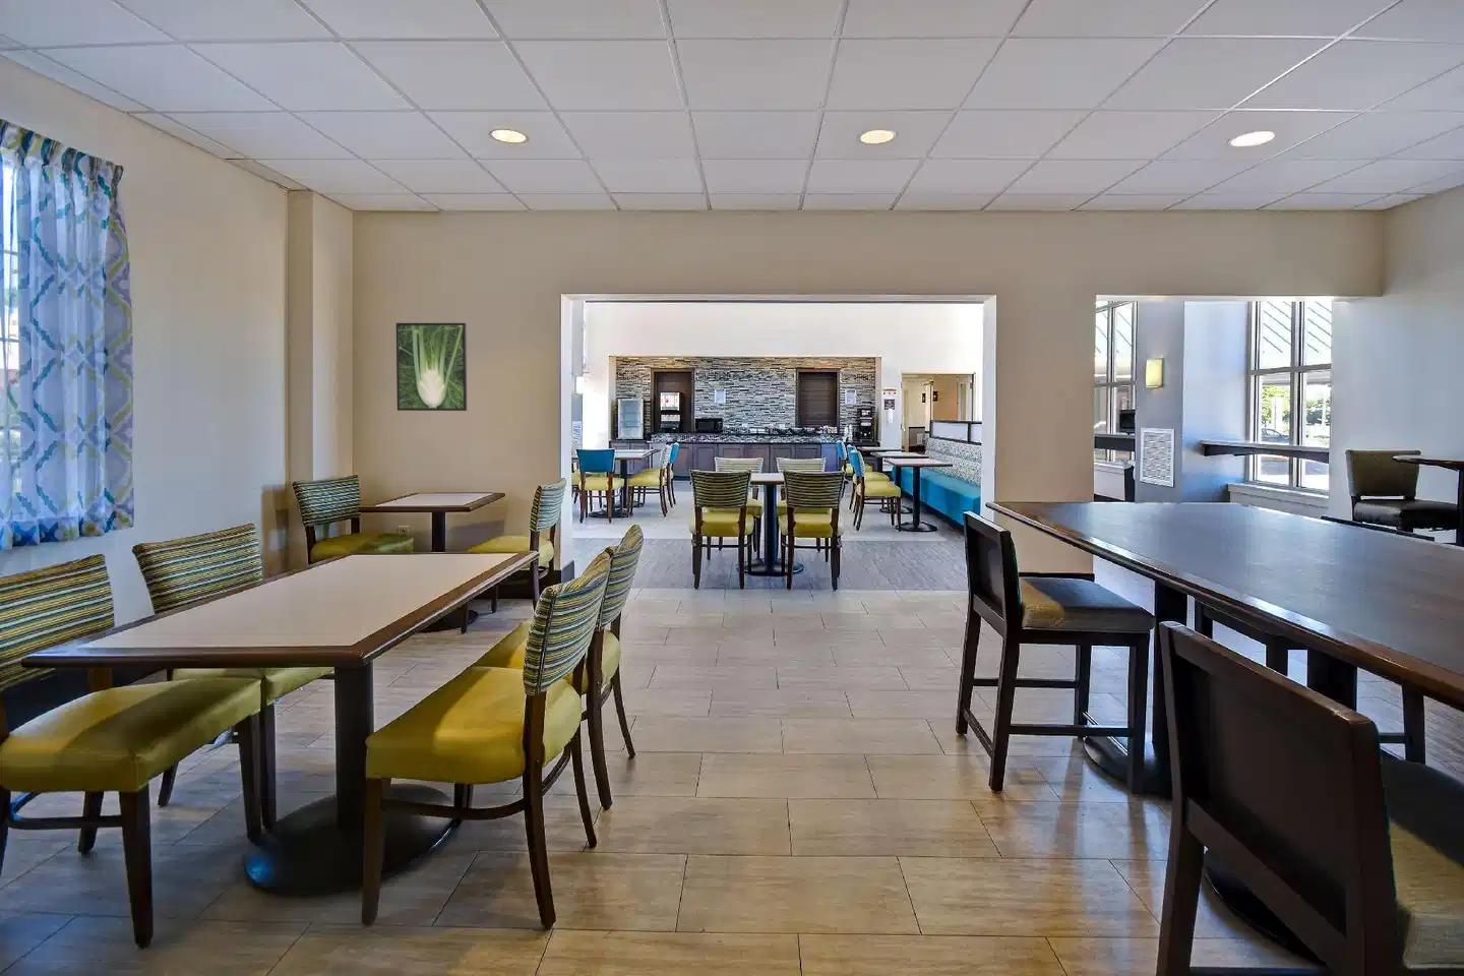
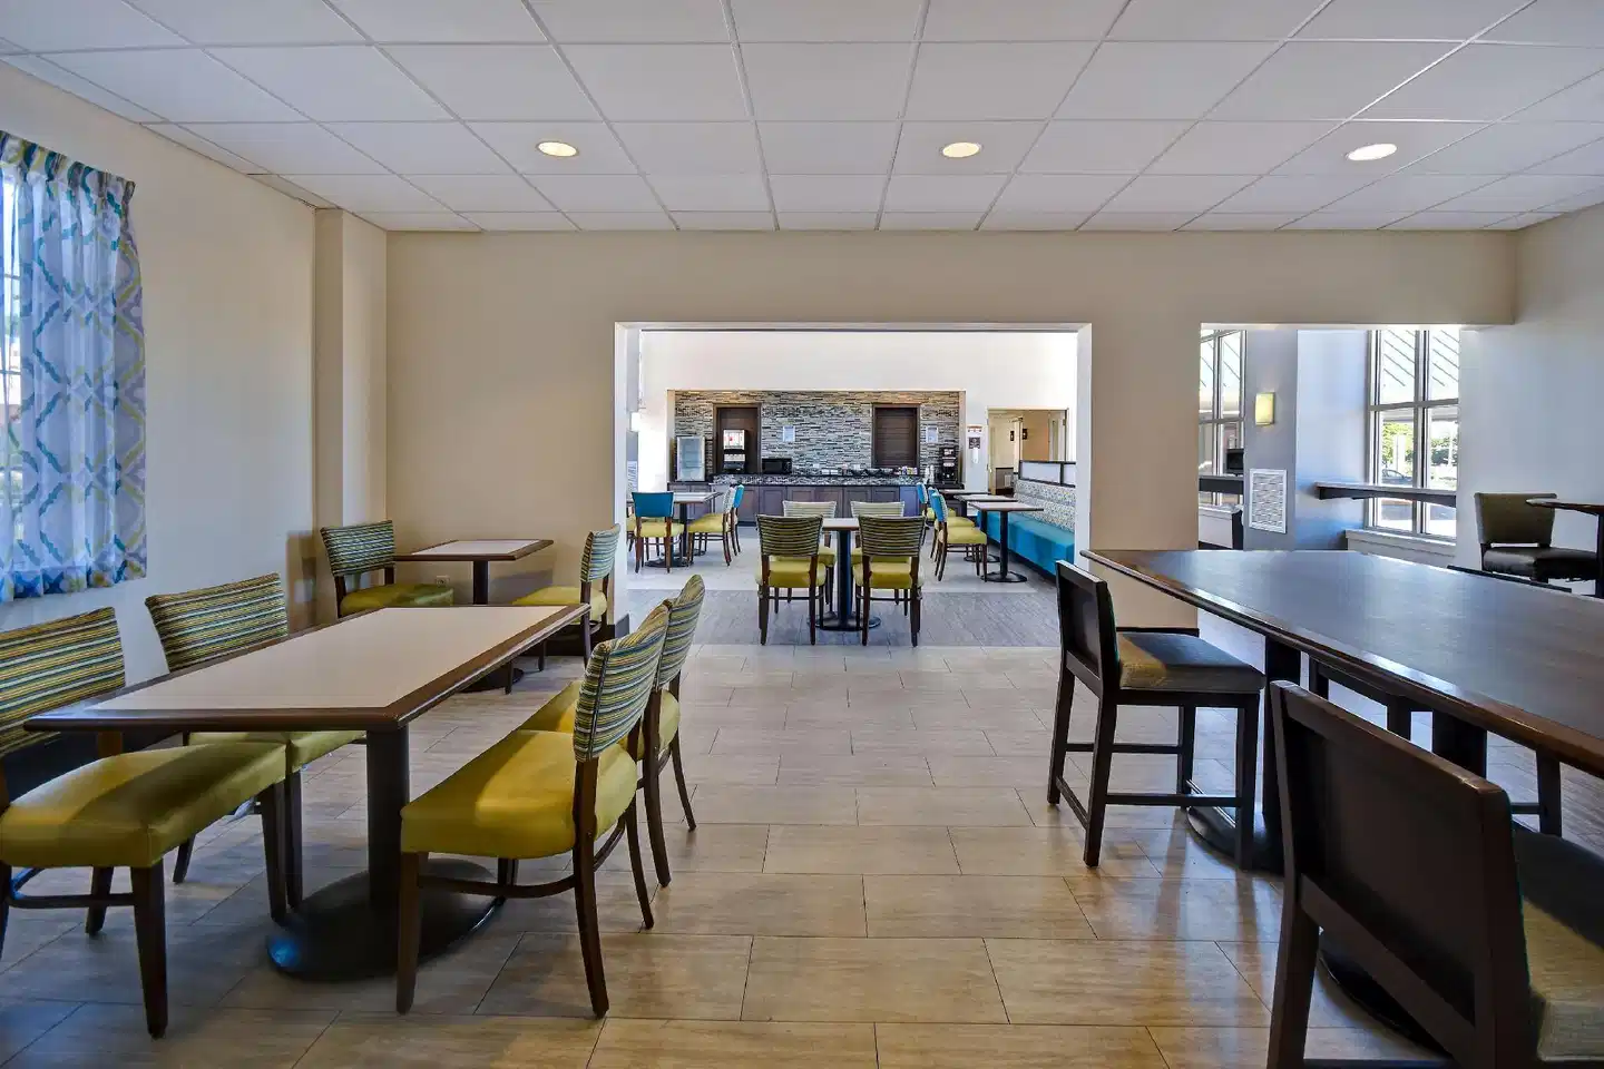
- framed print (431, 366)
